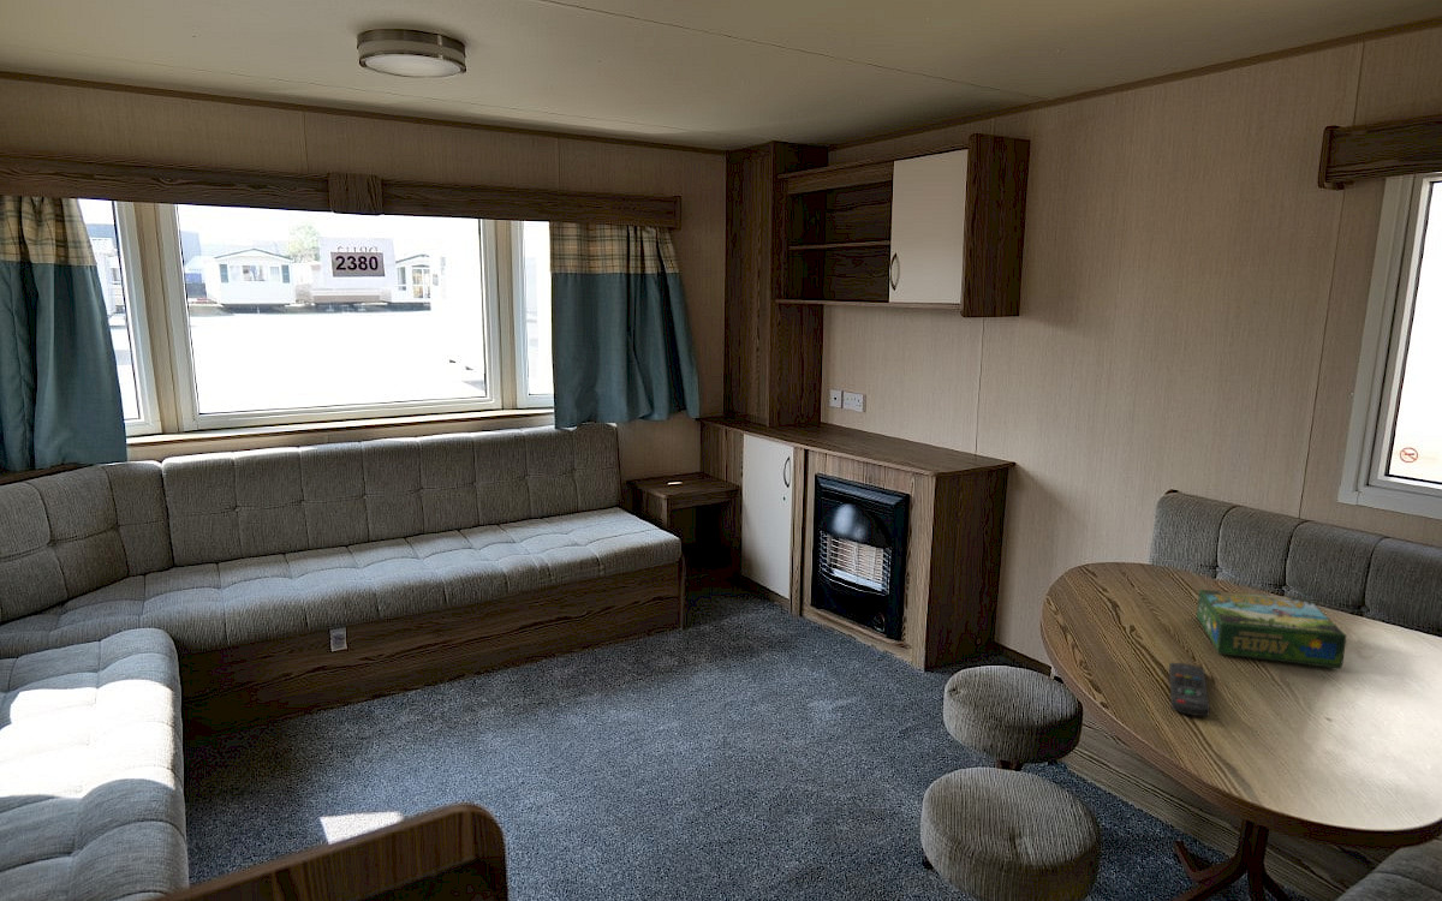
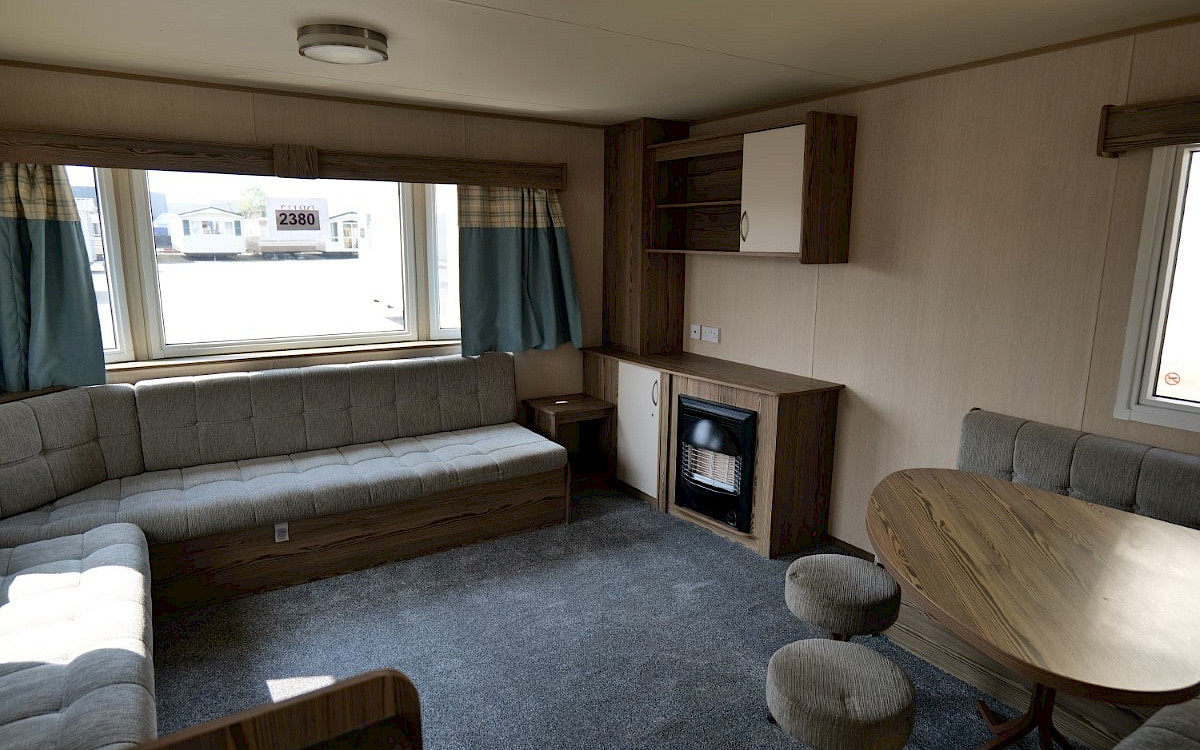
- board game (1265, 626)
- remote control (1187, 687)
